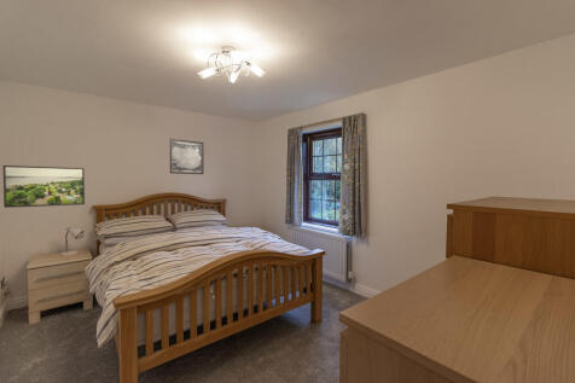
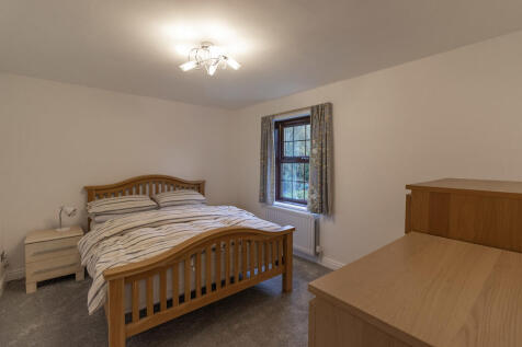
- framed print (46, 186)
- wall art (187, 157)
